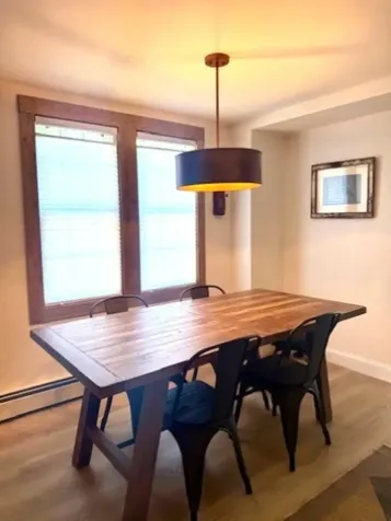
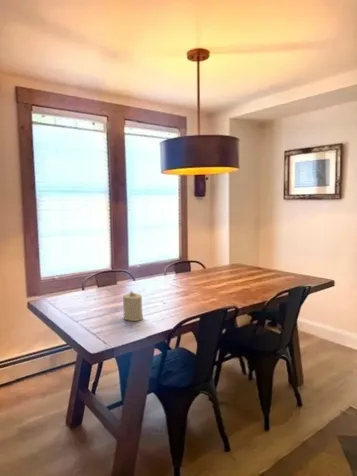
+ candle (133, 304)
